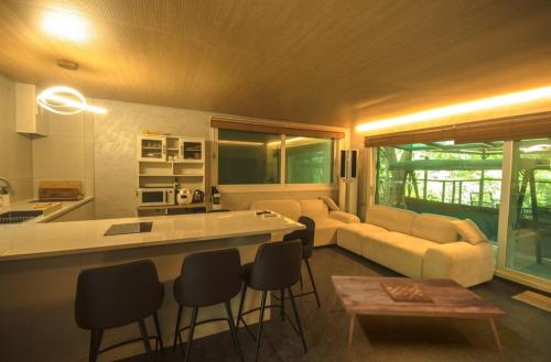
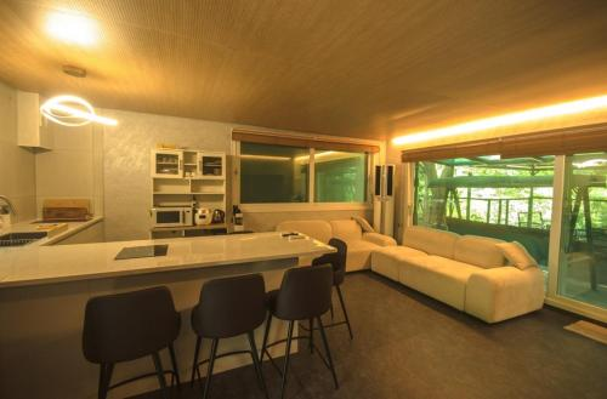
- coffee table (406, 309)
